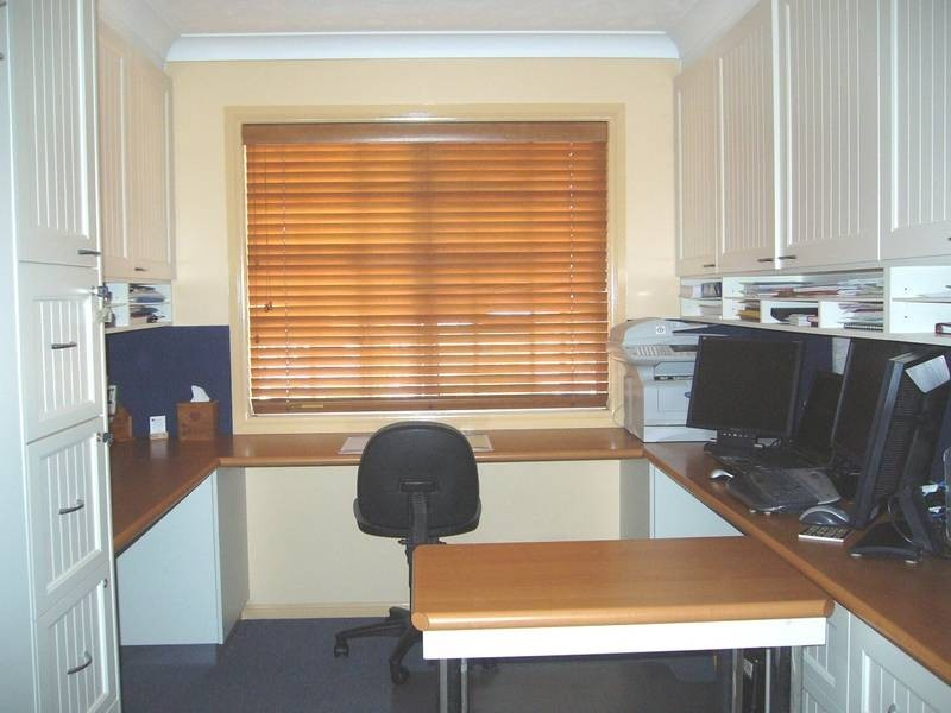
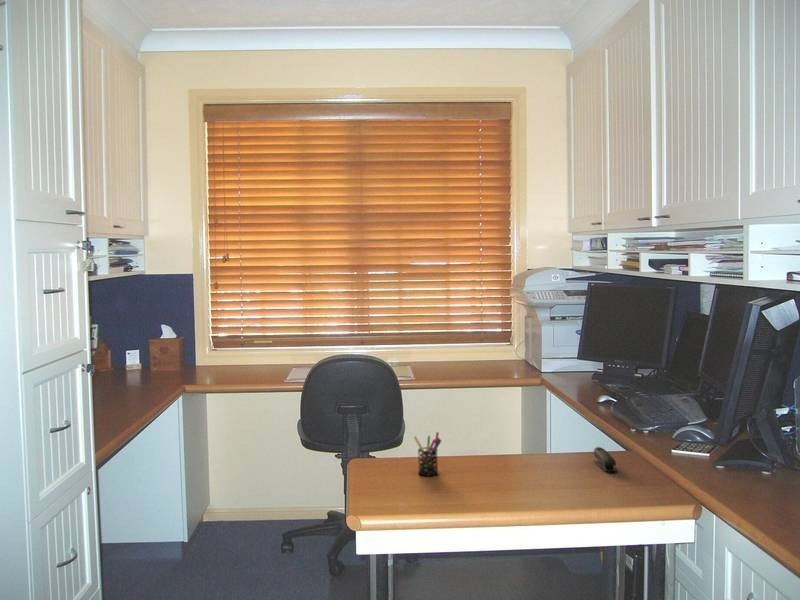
+ pen holder (429, 452)
+ stapler (604, 458)
